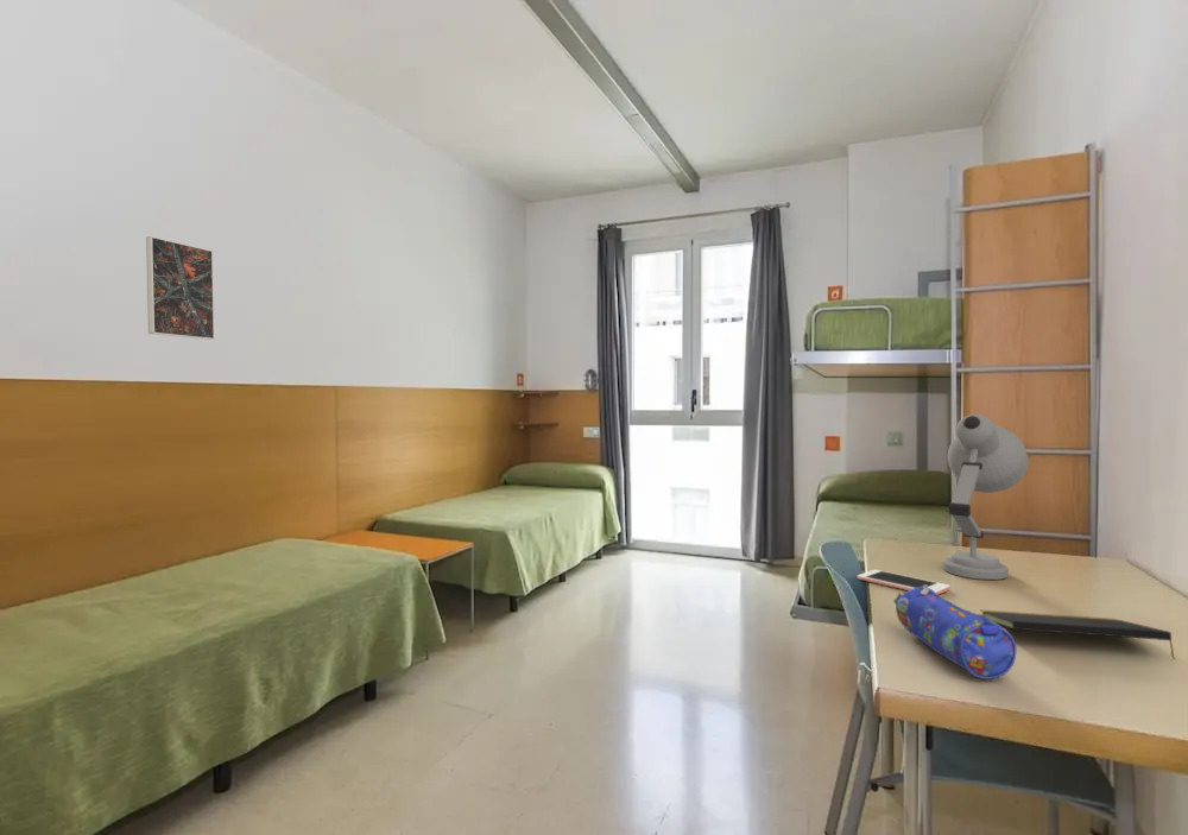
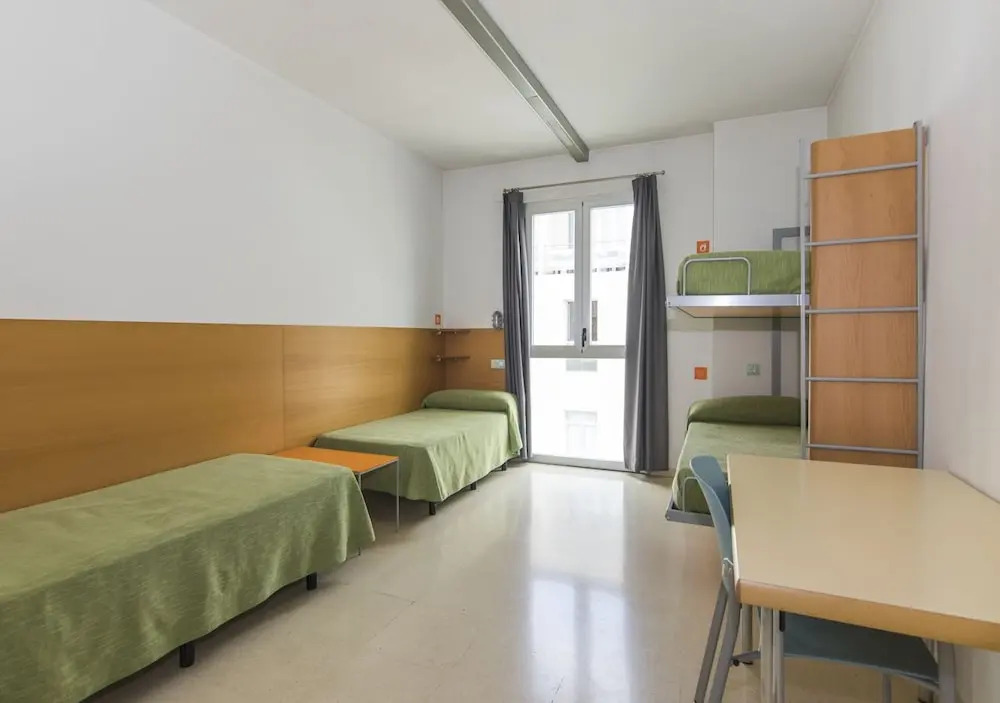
- notepad (1066, 624)
- pencil case (949, 626)
- cell phone (902, 582)
- desk lamp (978, 491)
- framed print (182, 290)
